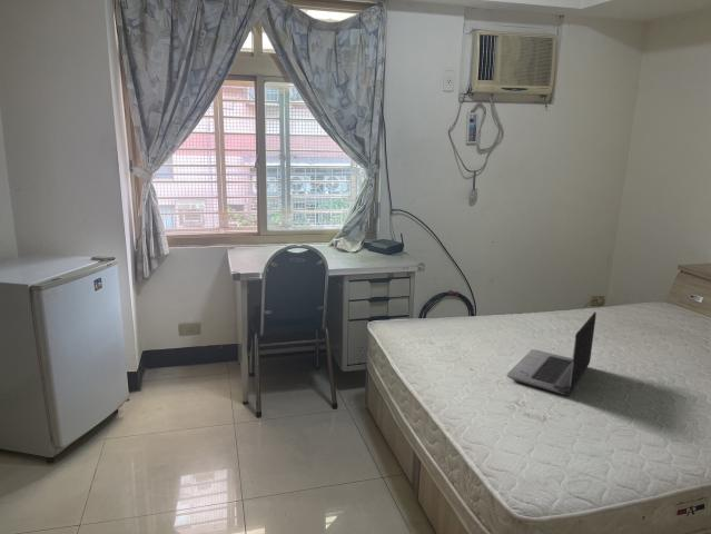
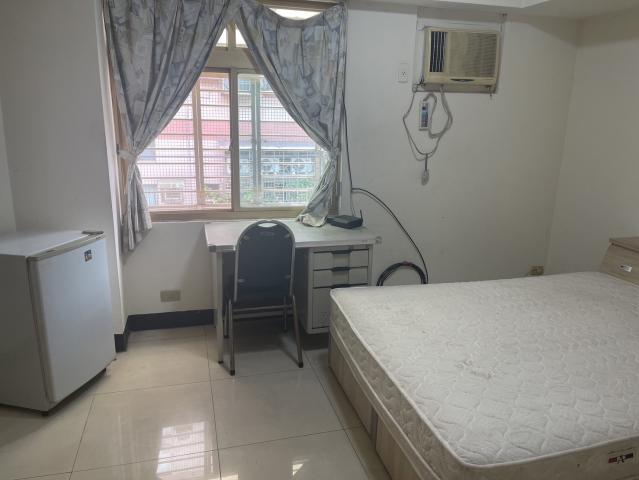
- laptop computer (549, 353)
